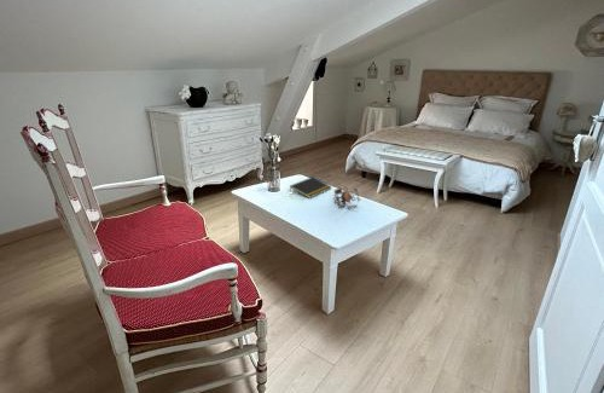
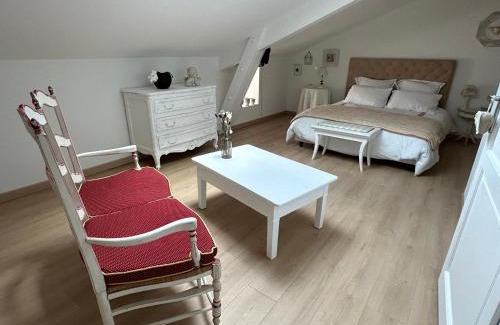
- notepad (310, 186)
- teapot (345, 196)
